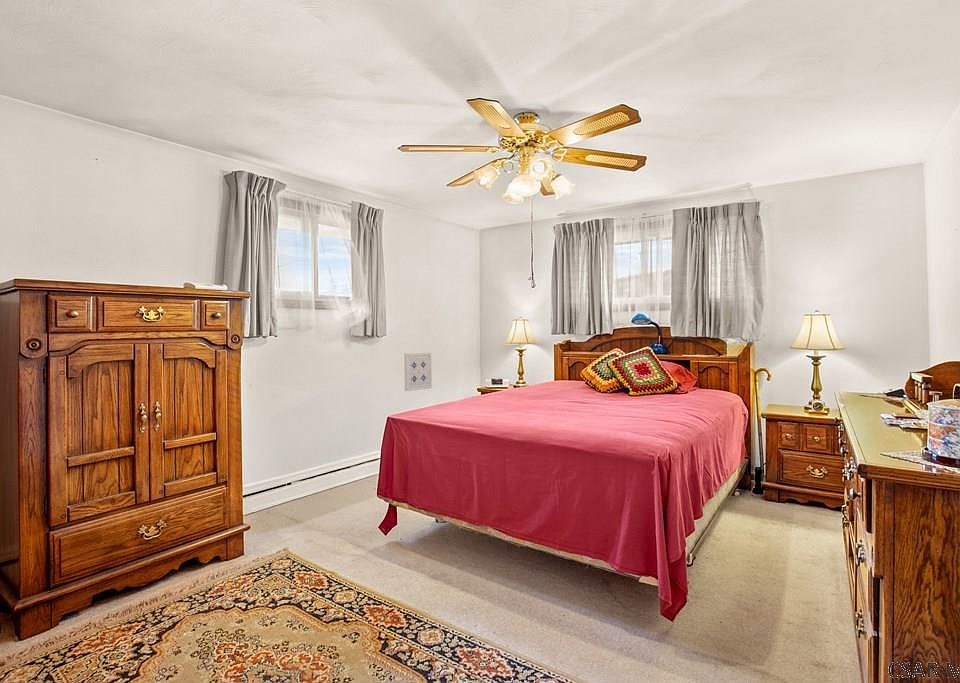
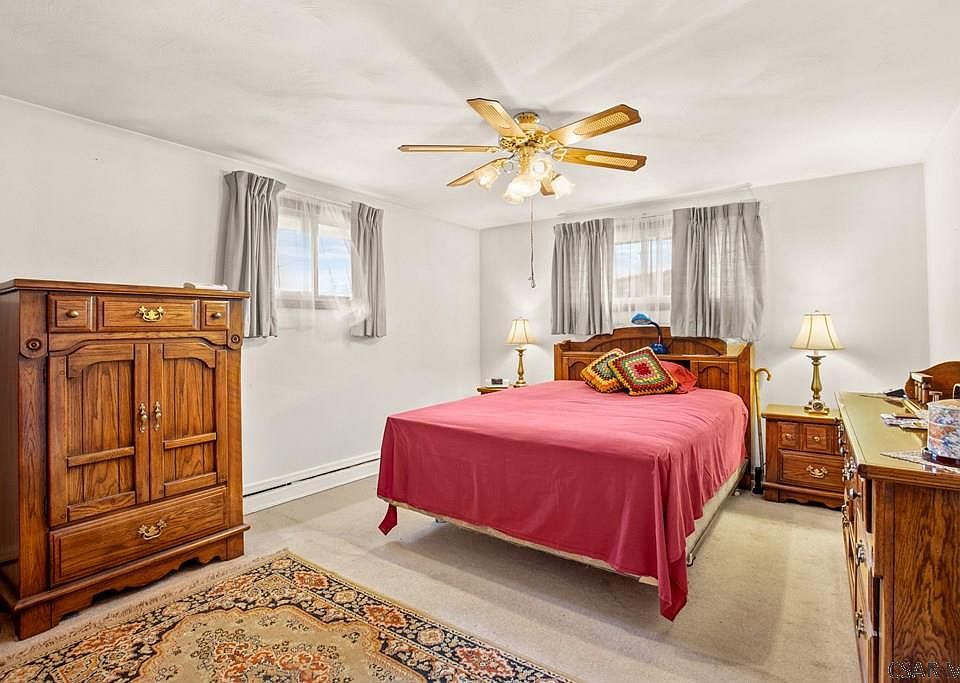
- wall art (418, 371)
